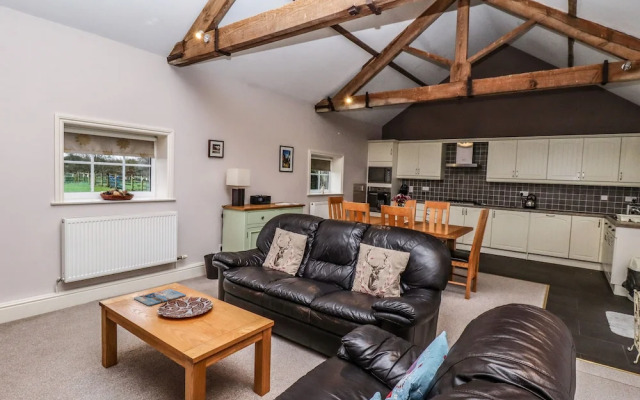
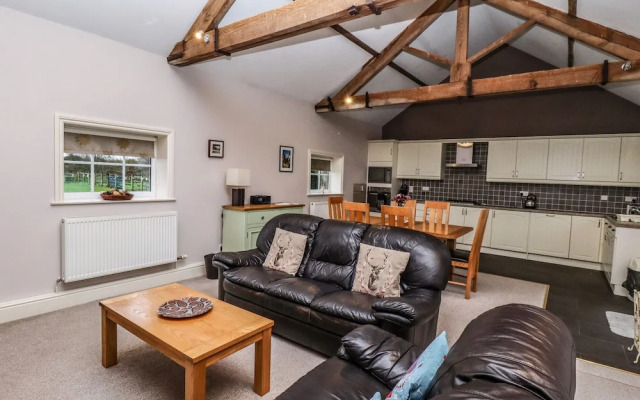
- magazine (160, 296)
